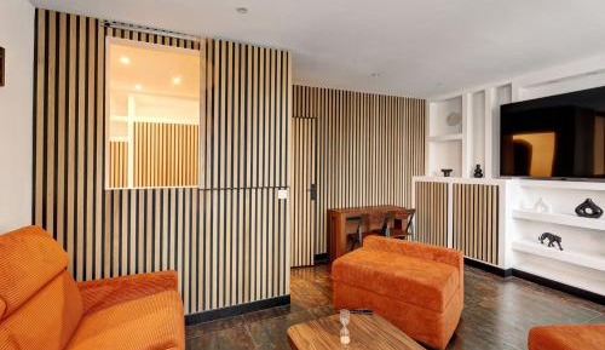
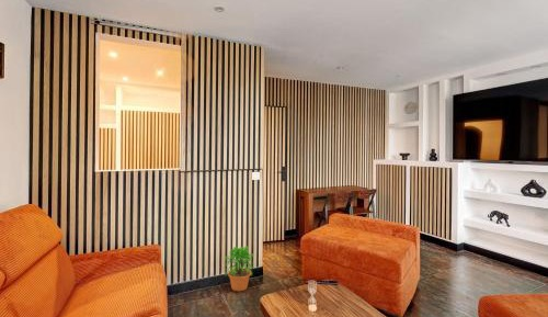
+ potted plant (239, 265)
